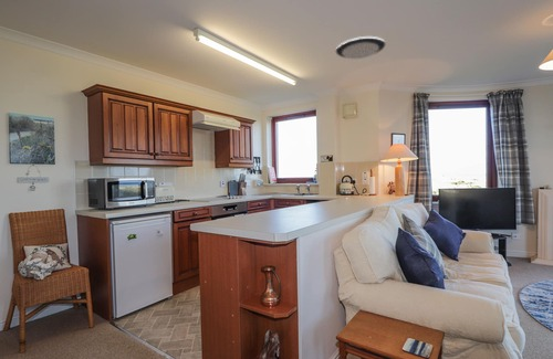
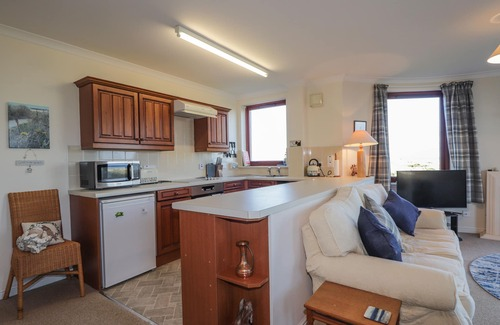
- ceiling light (359, 50)
